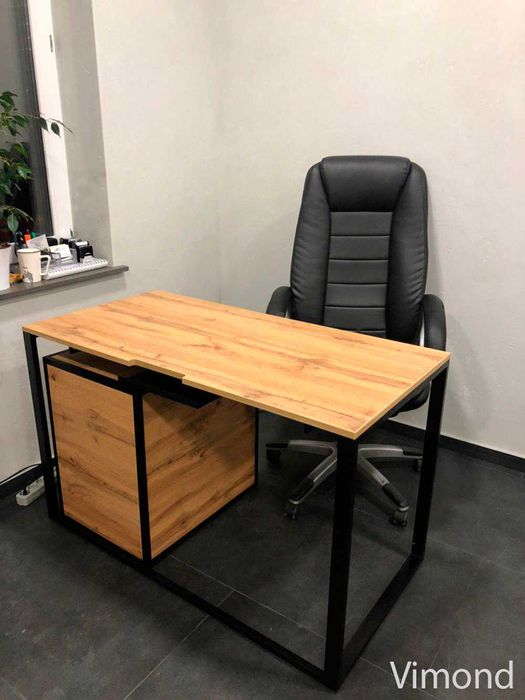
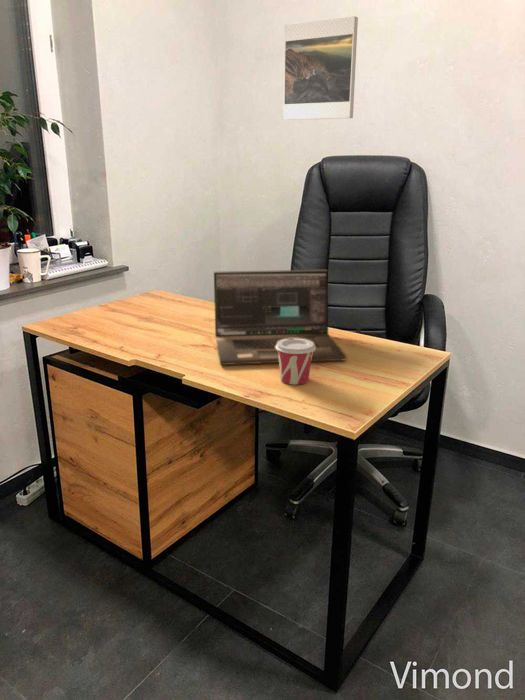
+ cup (294, 361)
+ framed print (318, 71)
+ laptop (276, 313)
